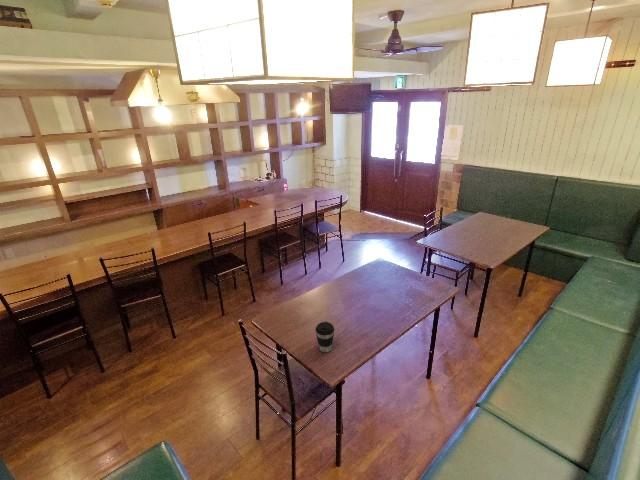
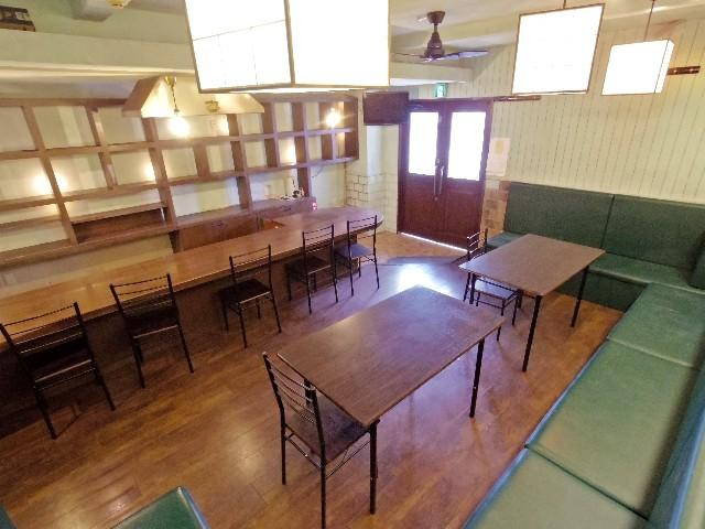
- coffee cup (325, 337)
